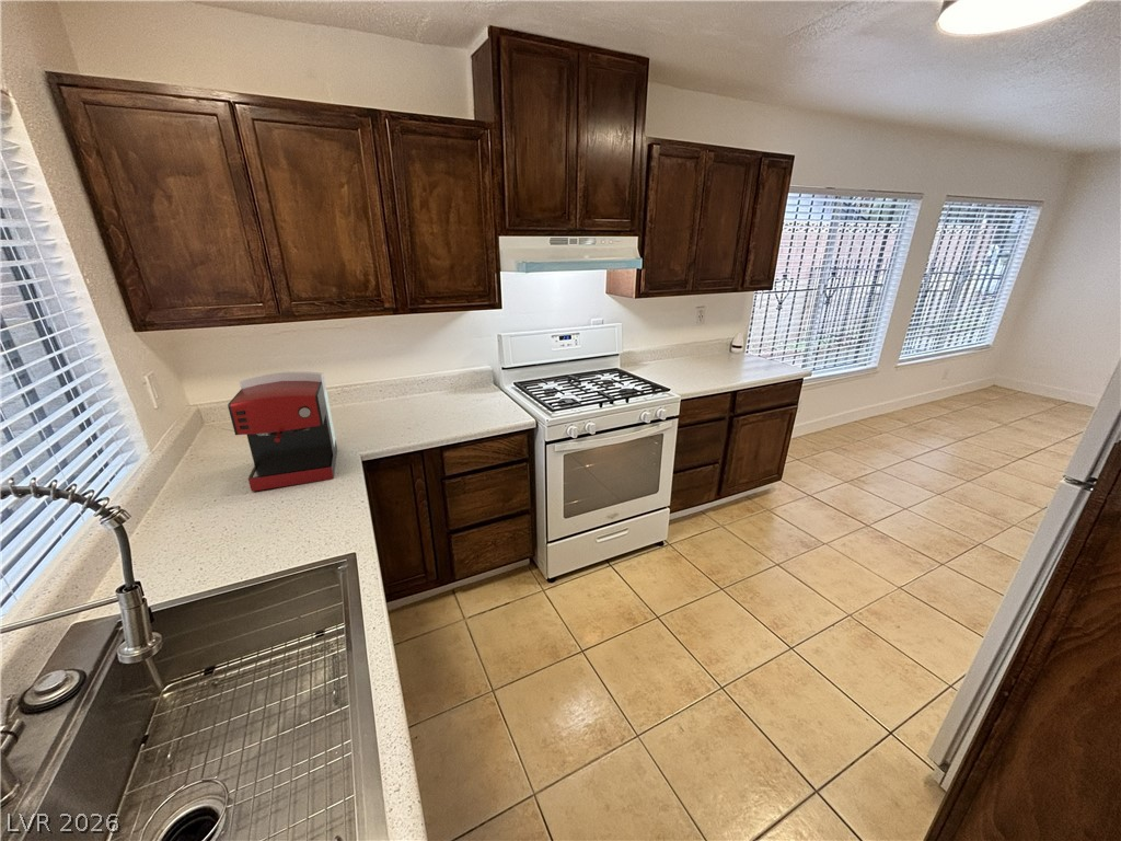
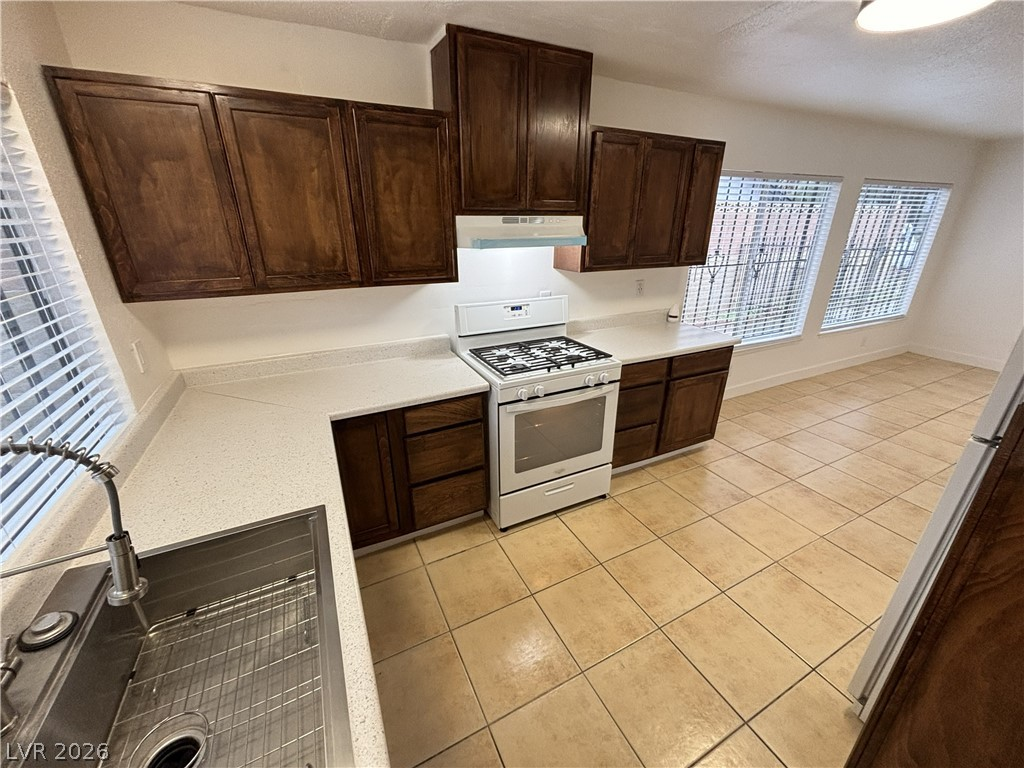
- coffee maker (287, 427)
